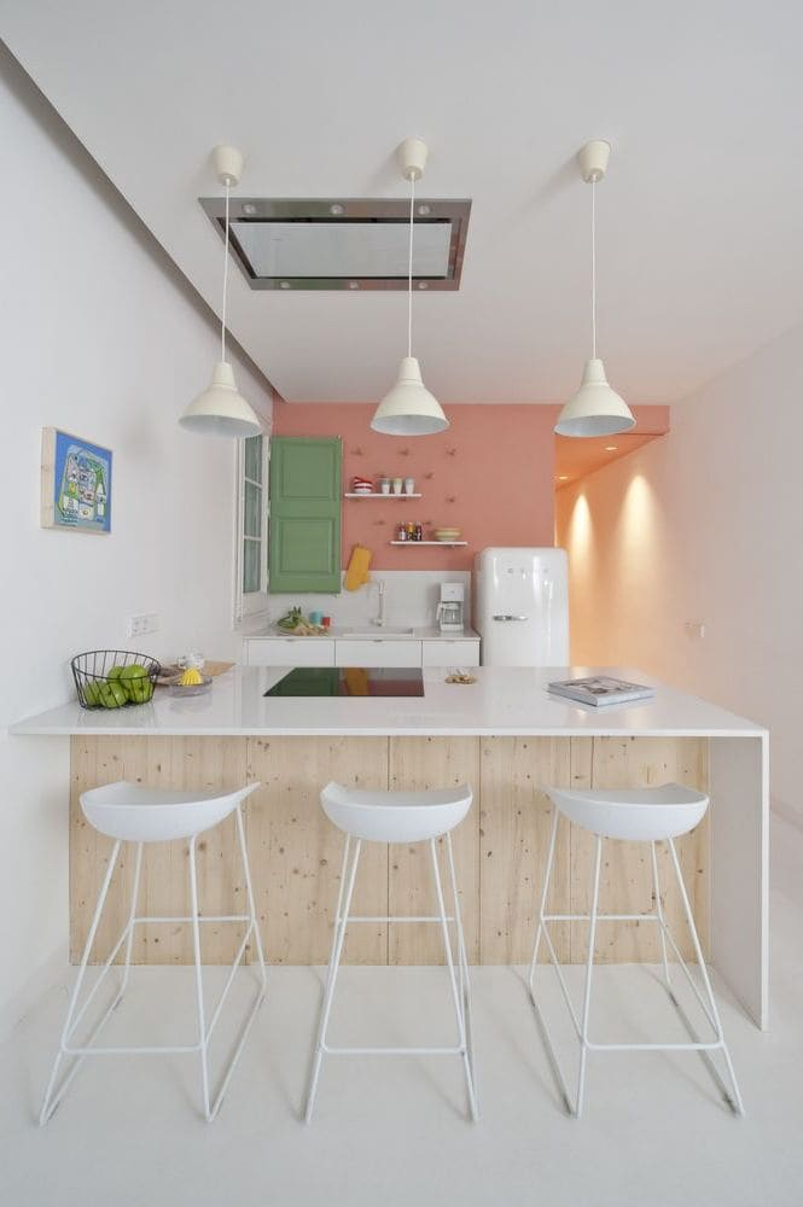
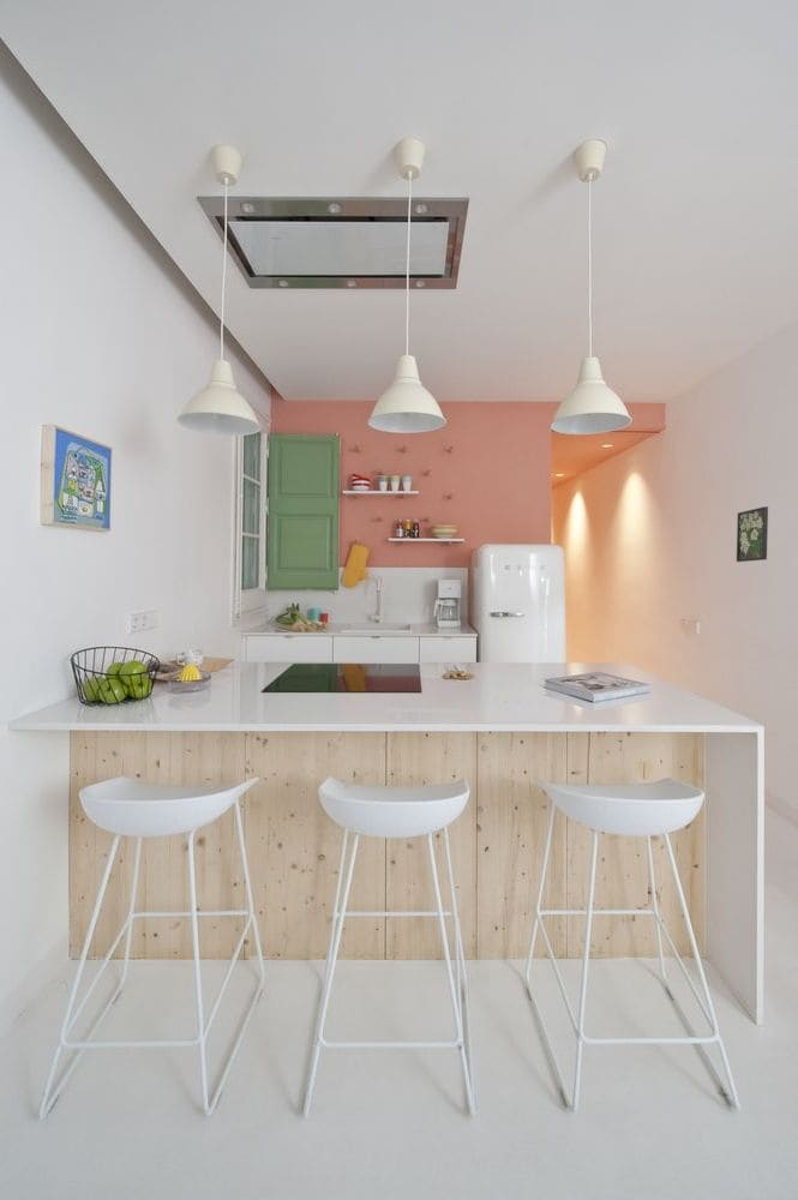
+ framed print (751, 535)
